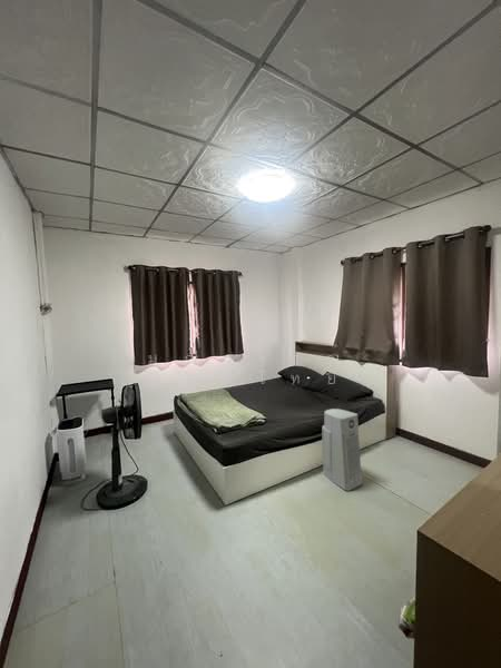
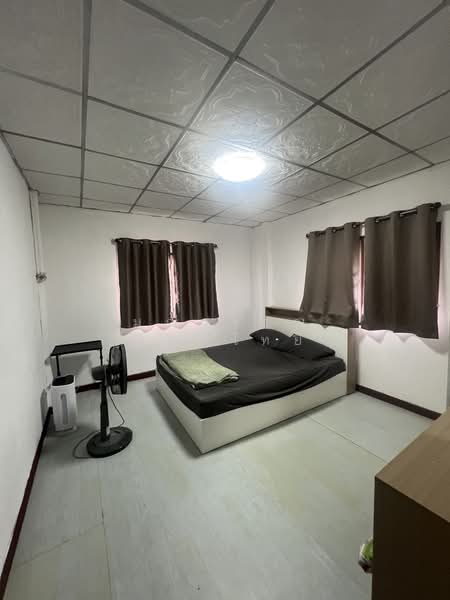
- air purifier (340, 445)
